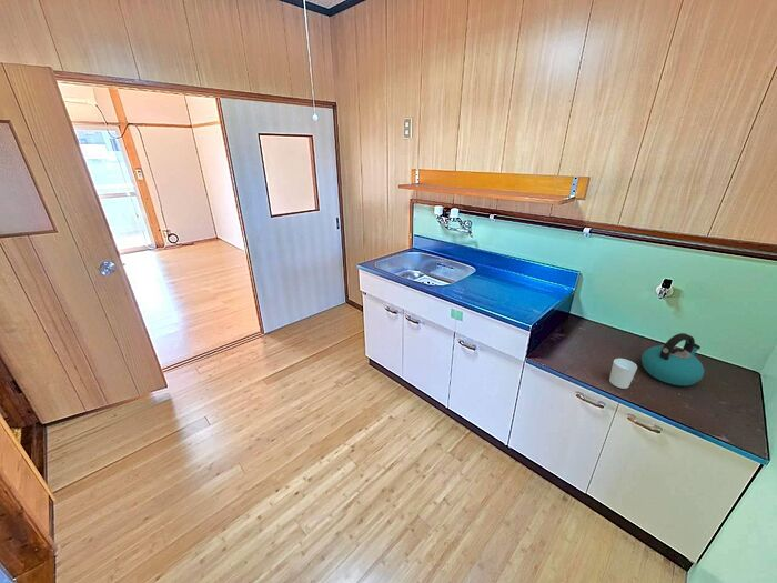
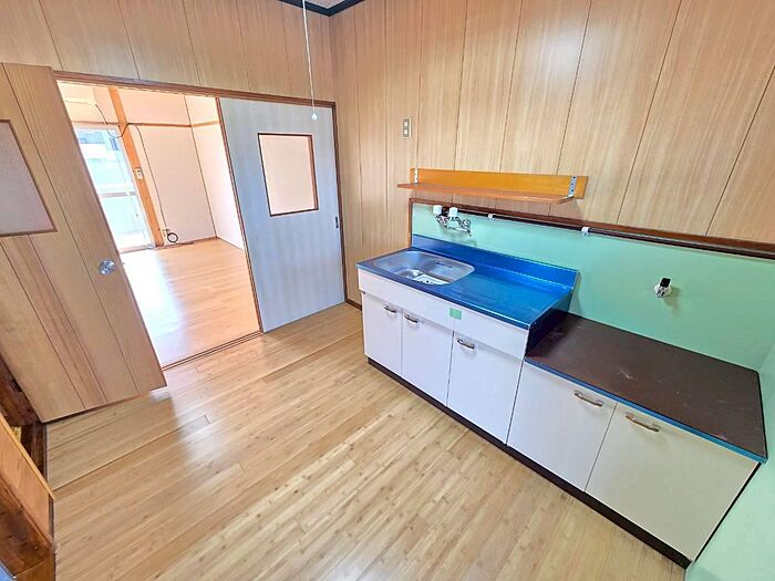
- cup (622, 373)
- kettle (677, 354)
